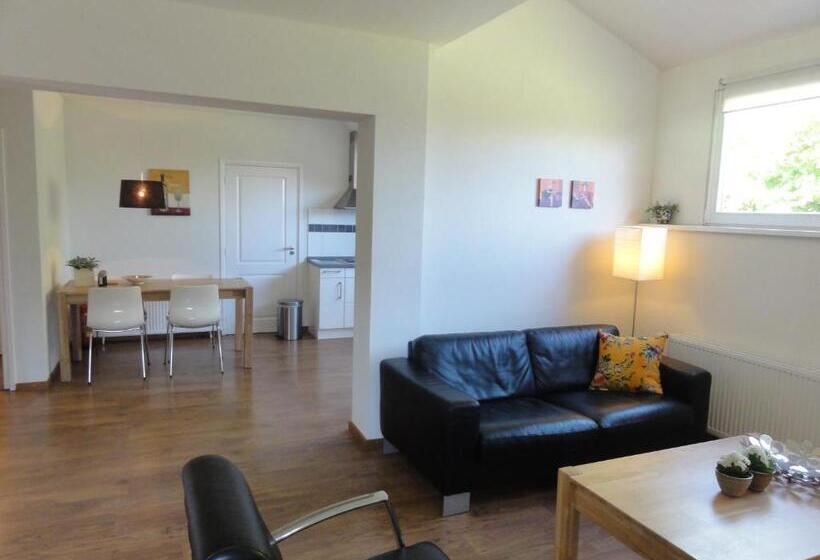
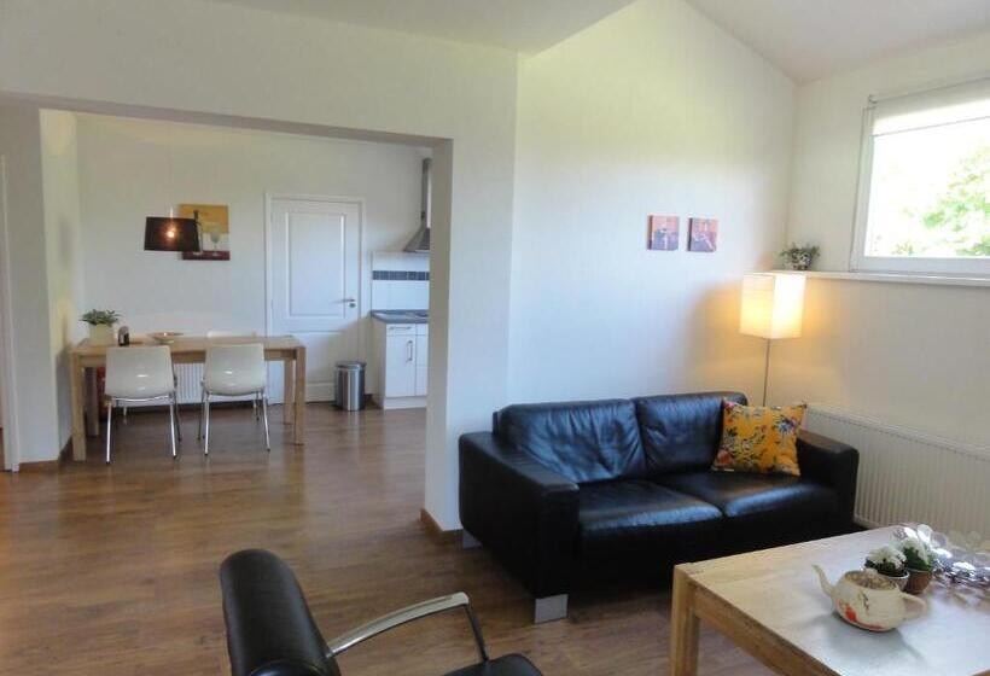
+ teapot (864, 593)
